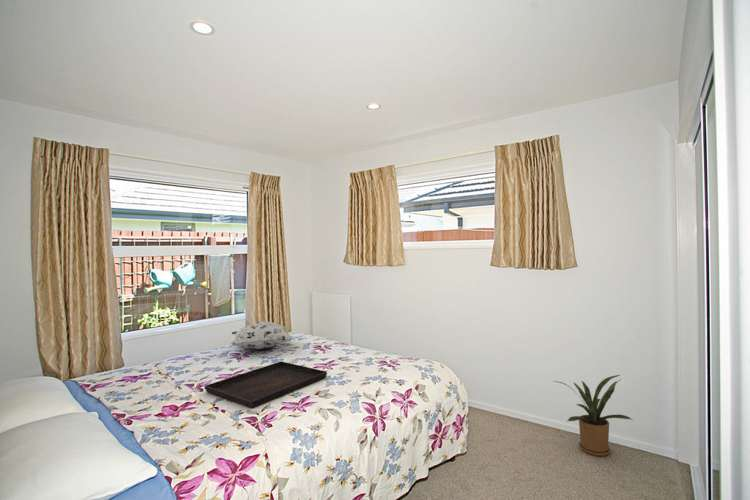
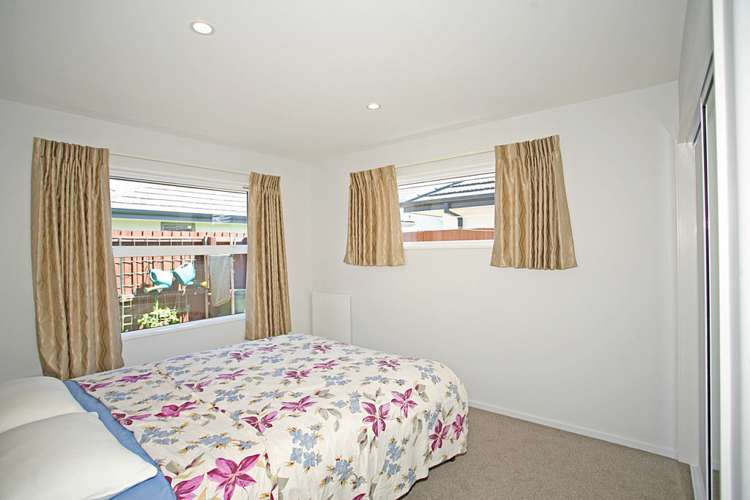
- house plant (592, 410)
- serving tray (268, 381)
- decorative pillow (261, 335)
